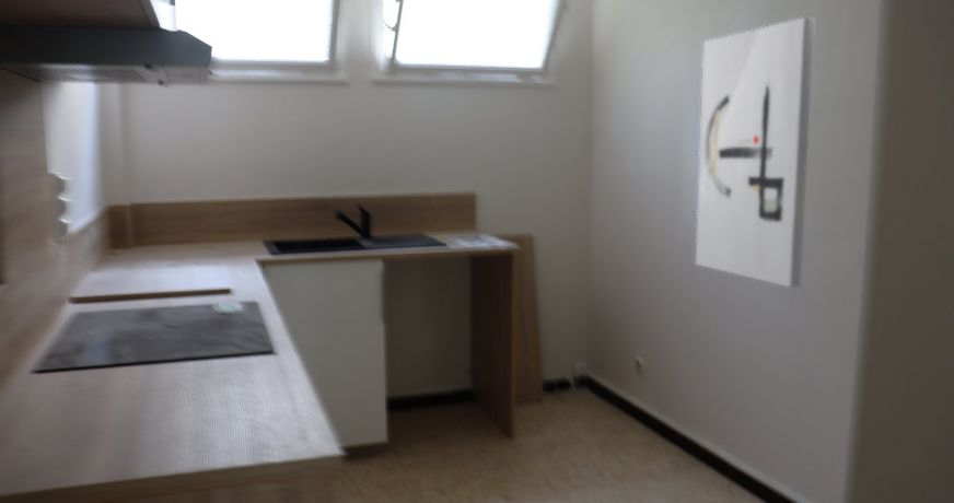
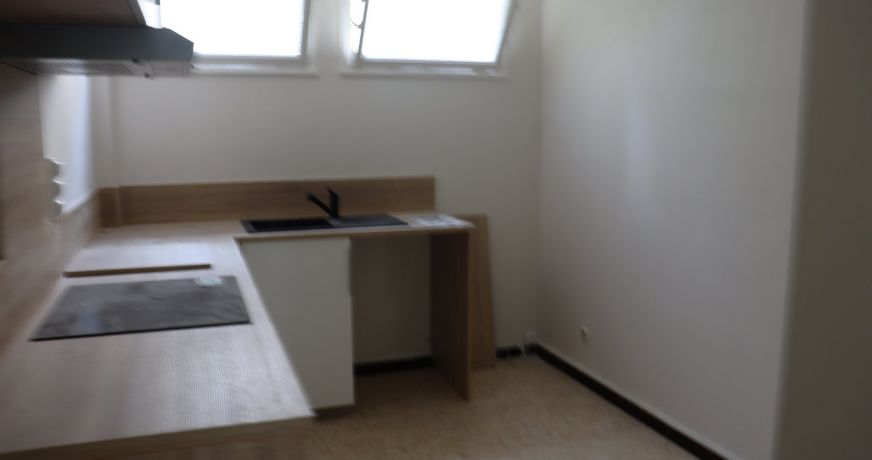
- wall art (748, 154)
